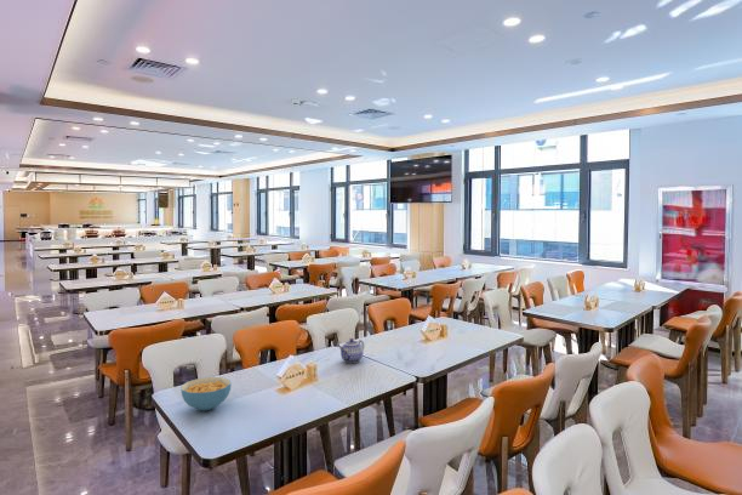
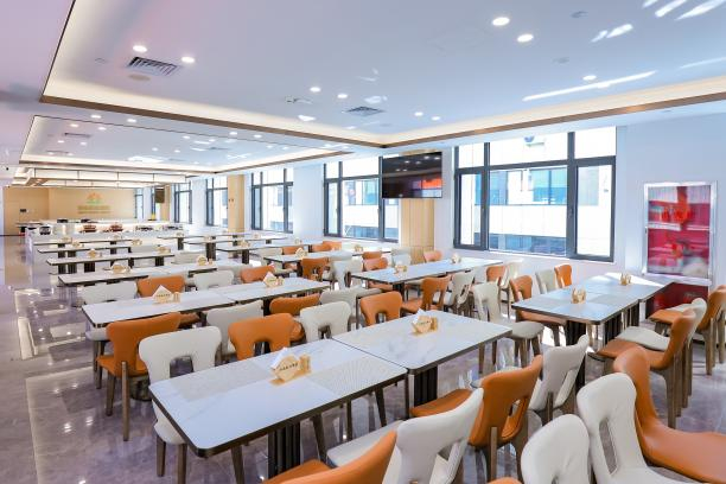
- teapot (352, 349)
- cereal bowl (206, 396)
